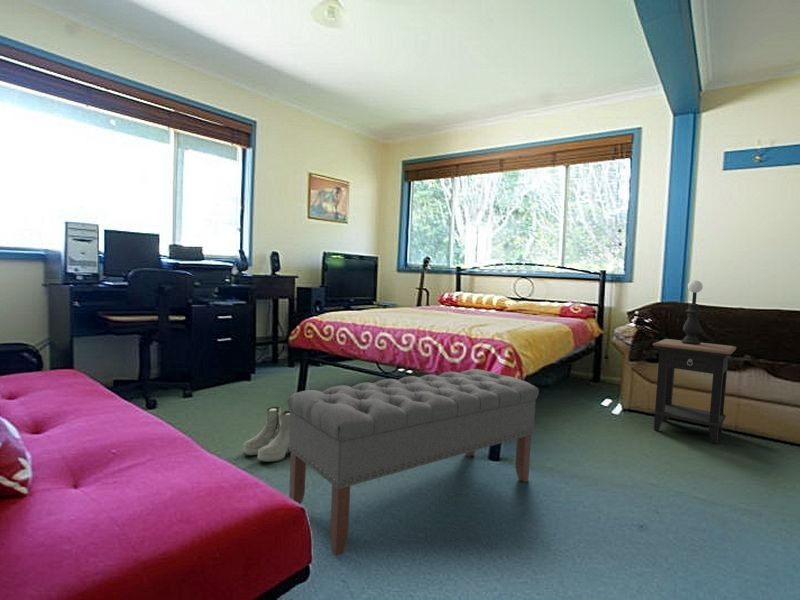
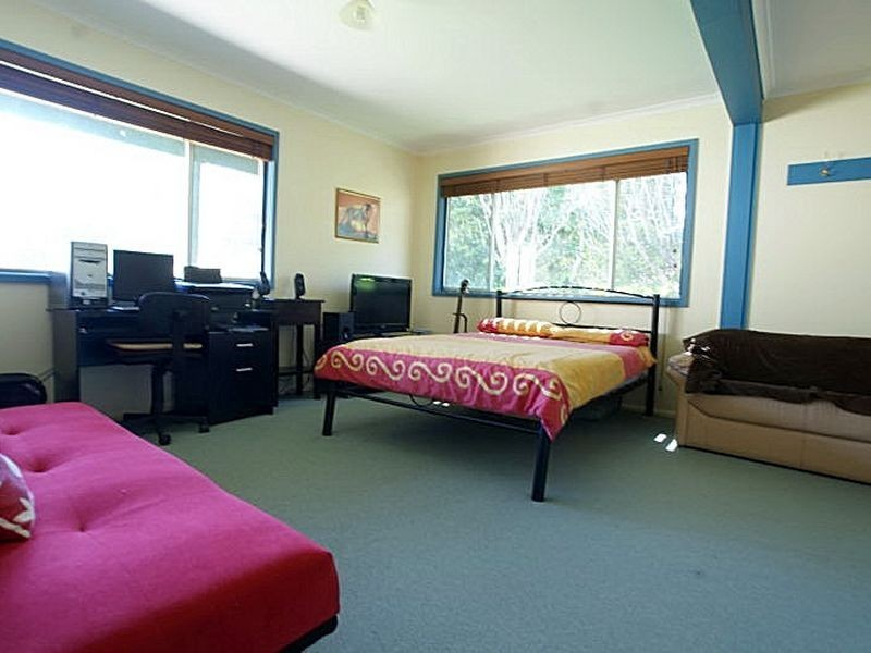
- bench (421, 439)
- table lamp (693, 311)
- side table (691, 370)
- boots (273, 432)
